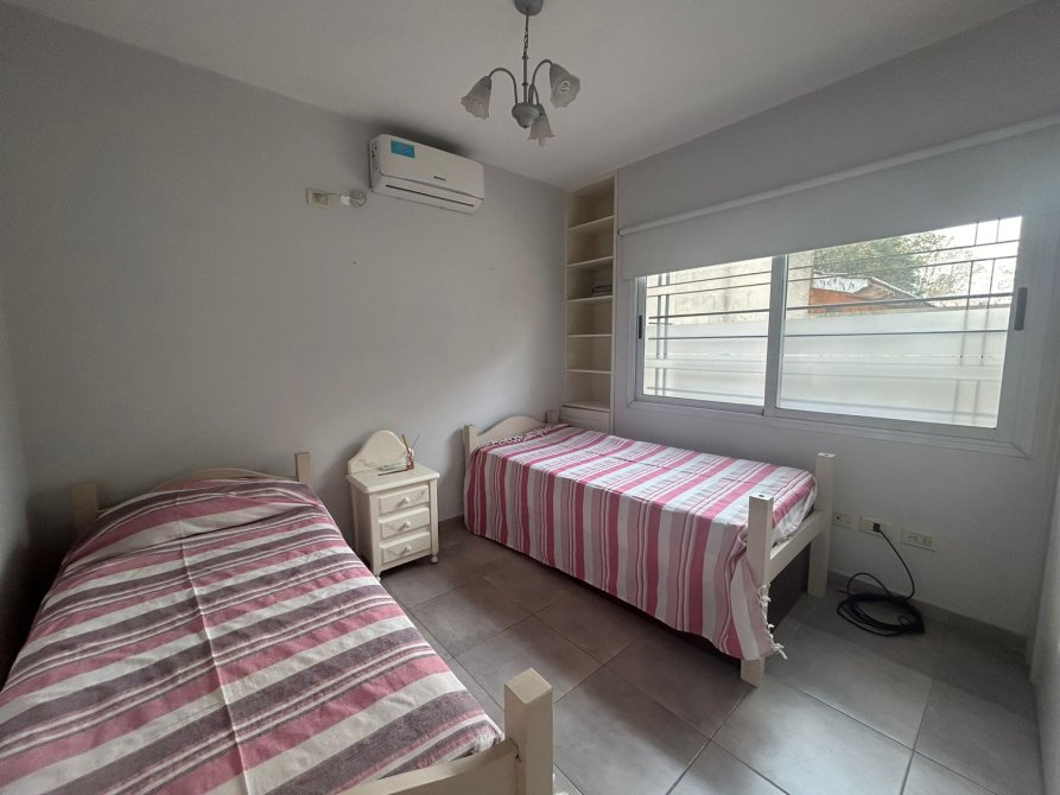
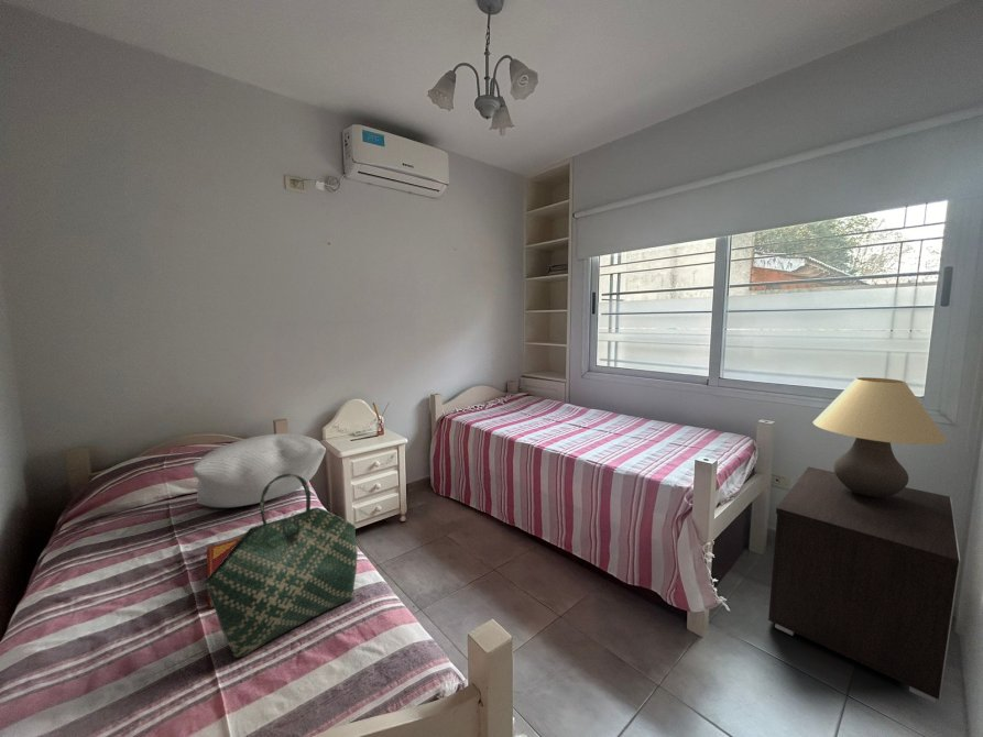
+ nightstand (855, 559)
+ hardback book (230, 550)
+ tote bag (288, 549)
+ table lamp (873, 437)
+ pillow (260, 469)
